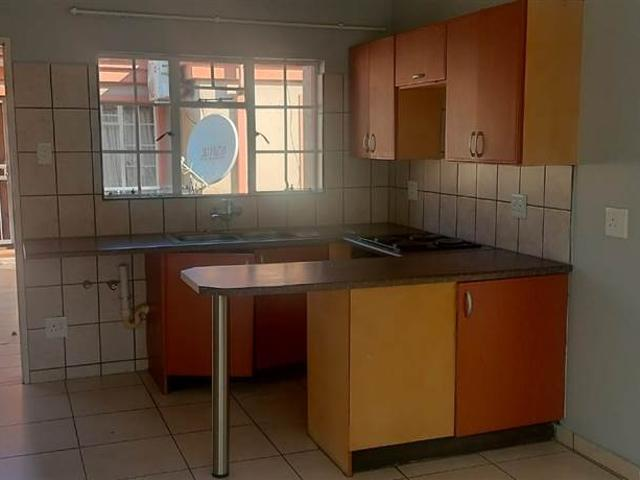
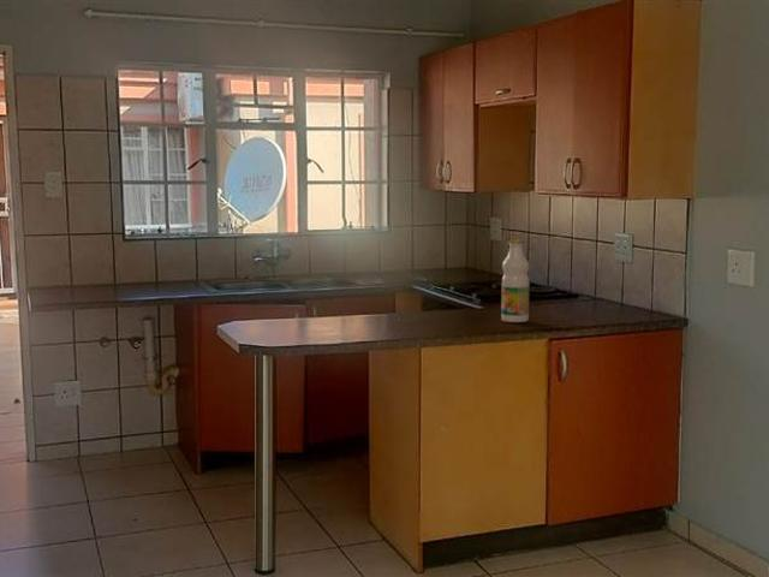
+ bottle (515, 280)
